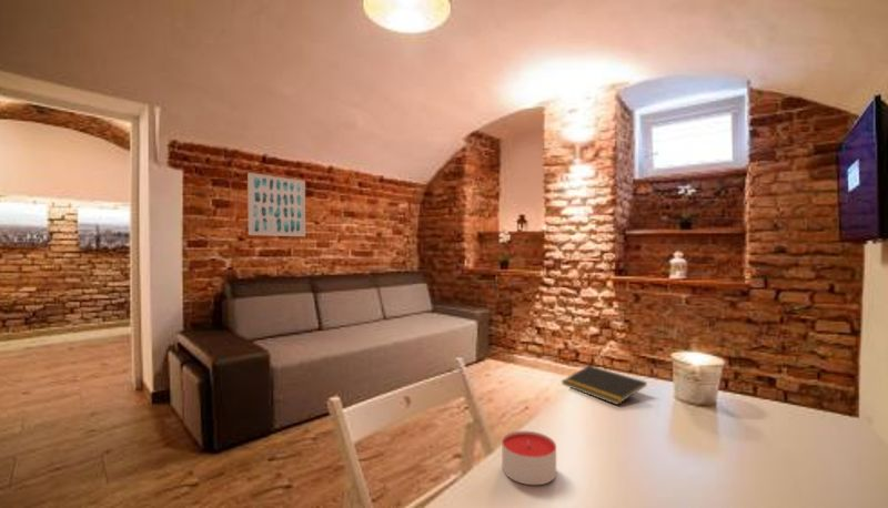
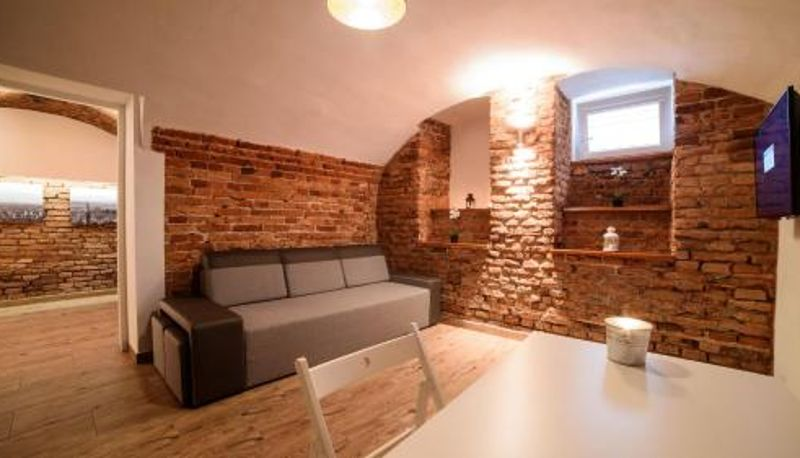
- candle (528, 455)
- notepad (602, 383)
- wall art (278, 206)
